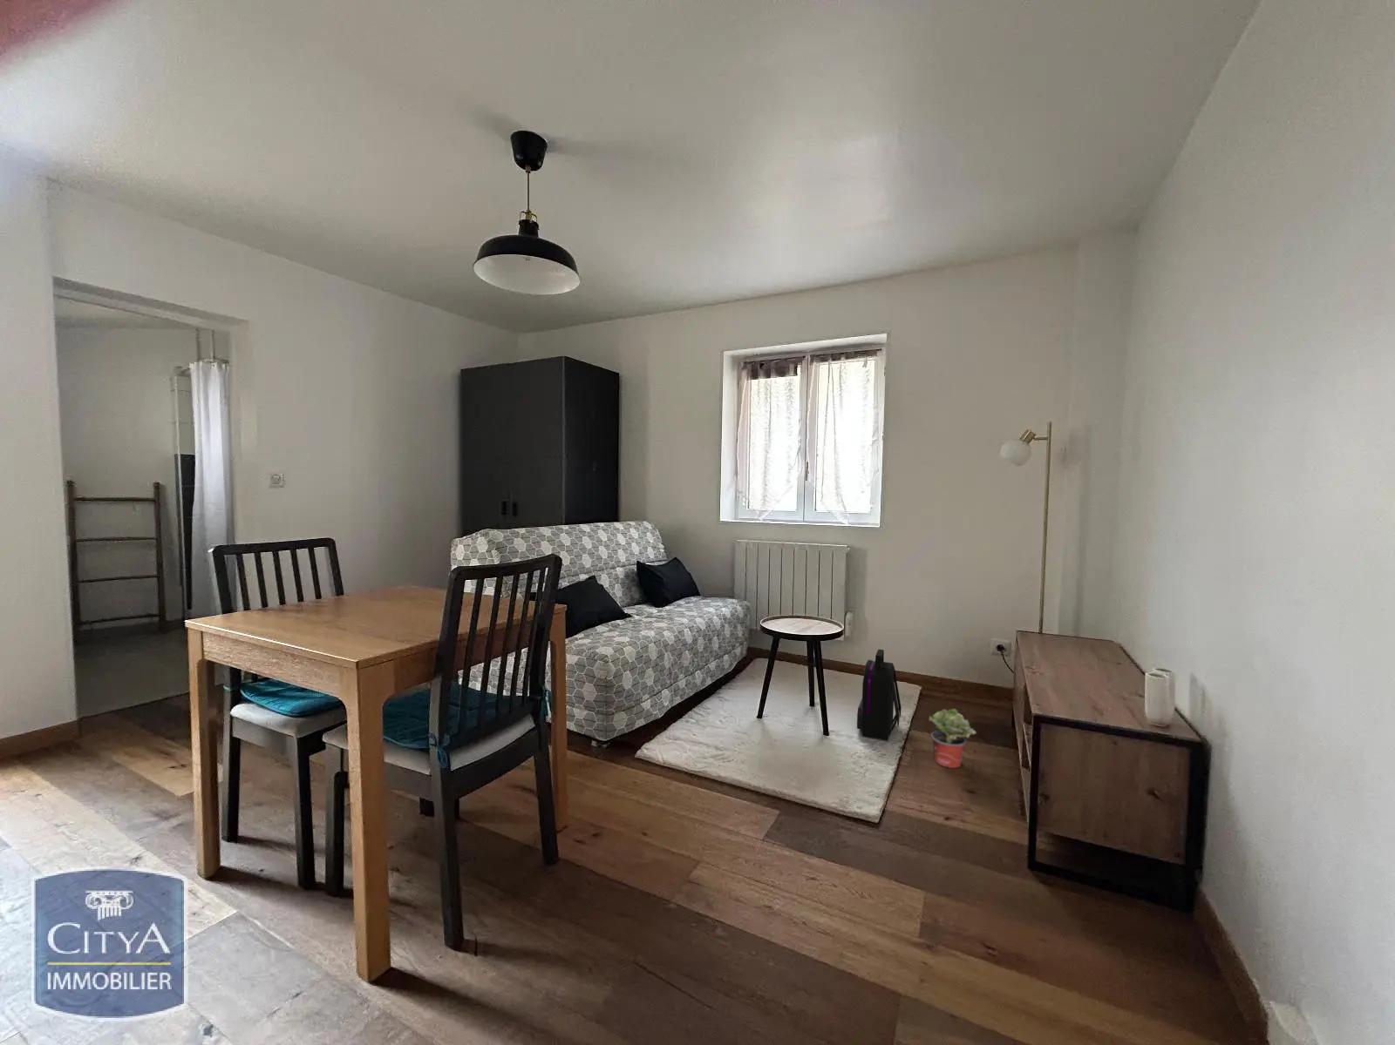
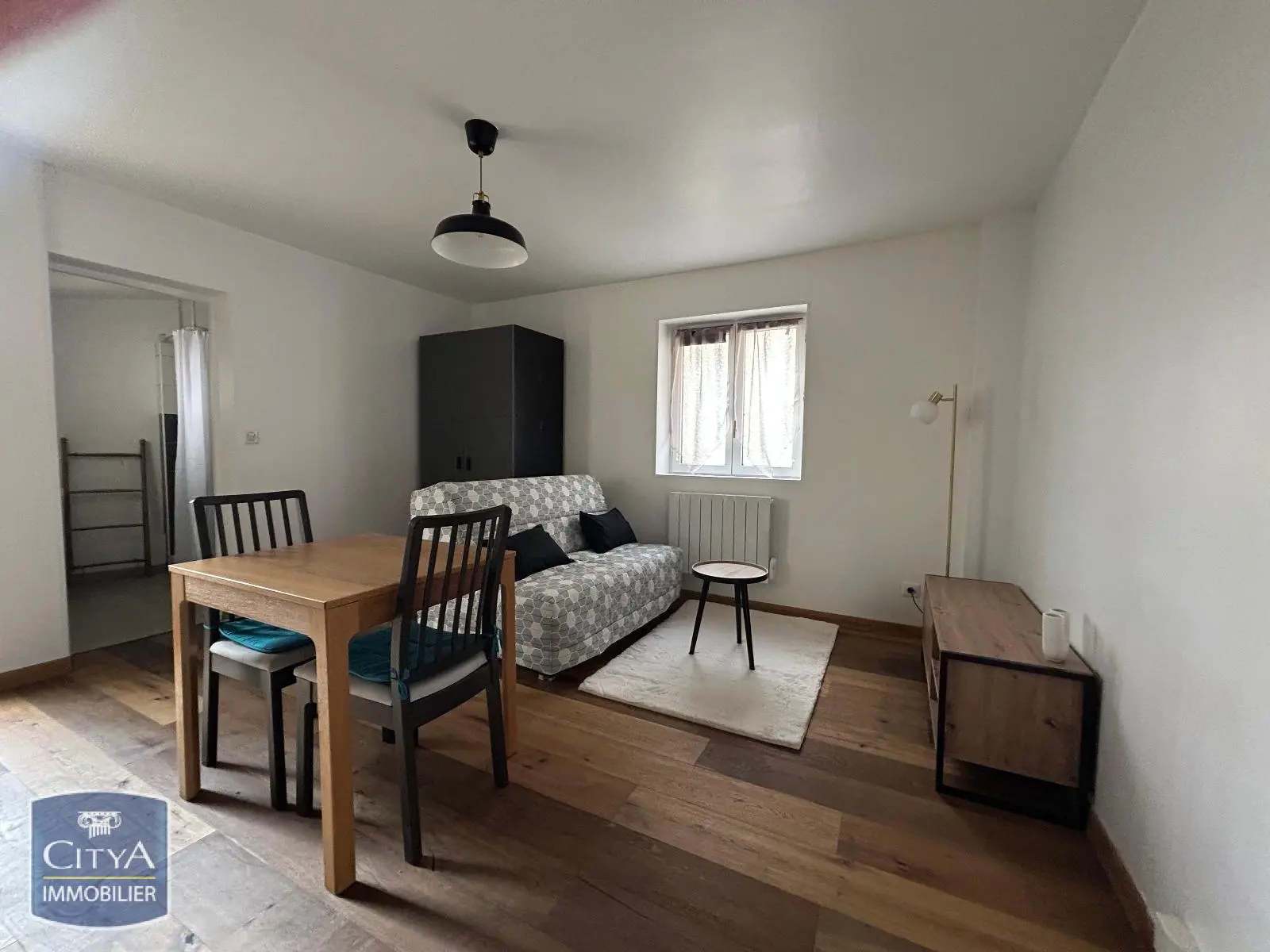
- potted plant (951, 735)
- backpack (880, 690)
